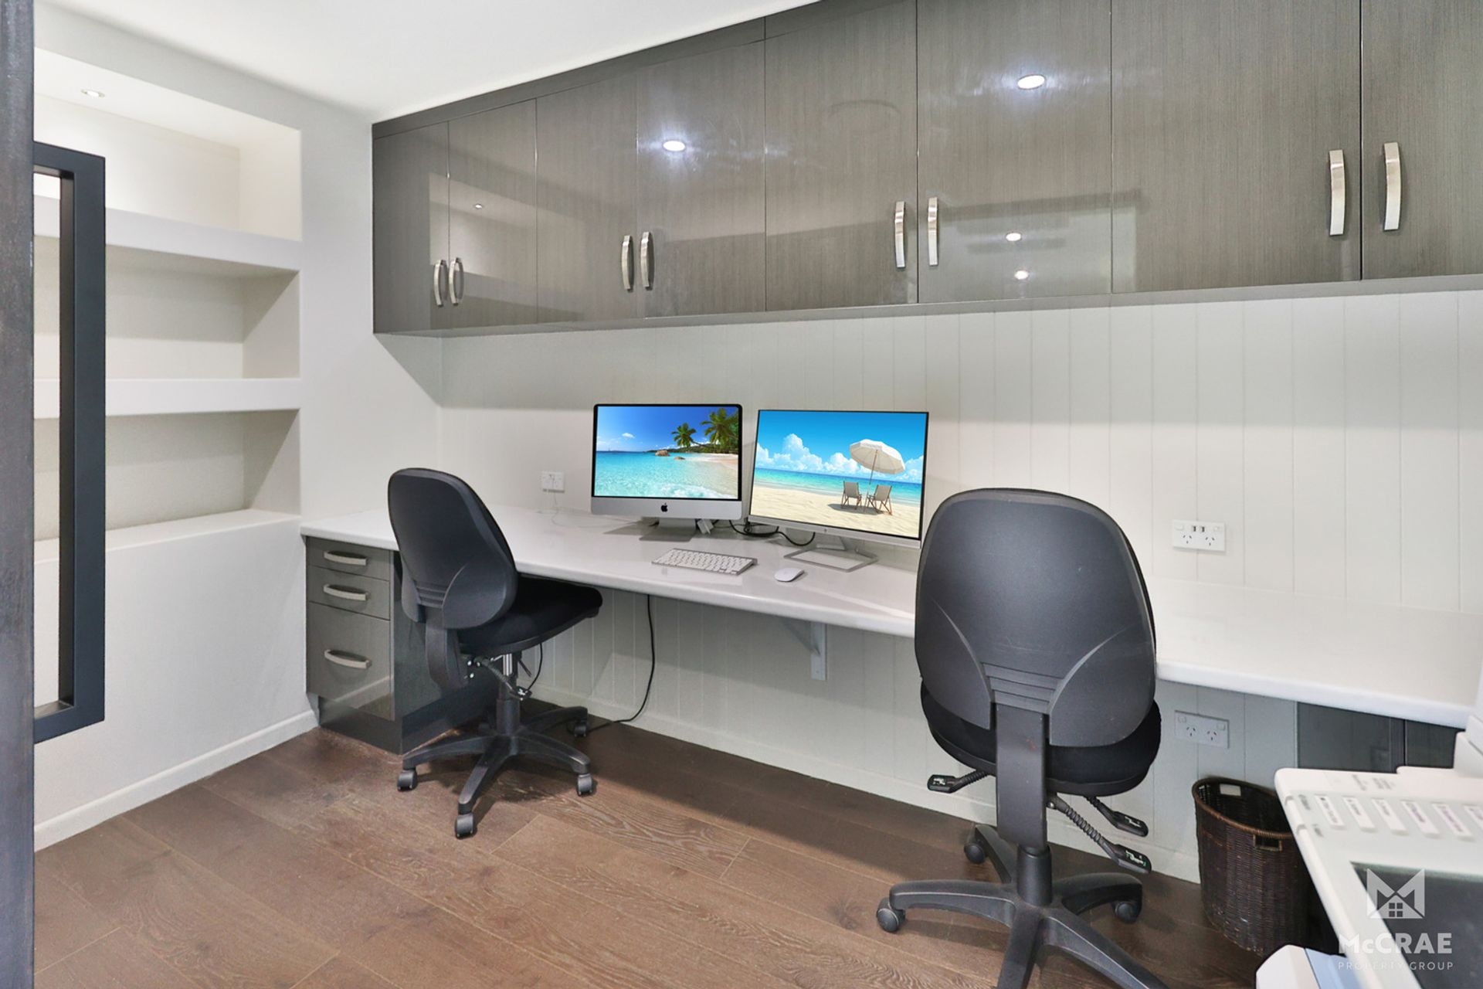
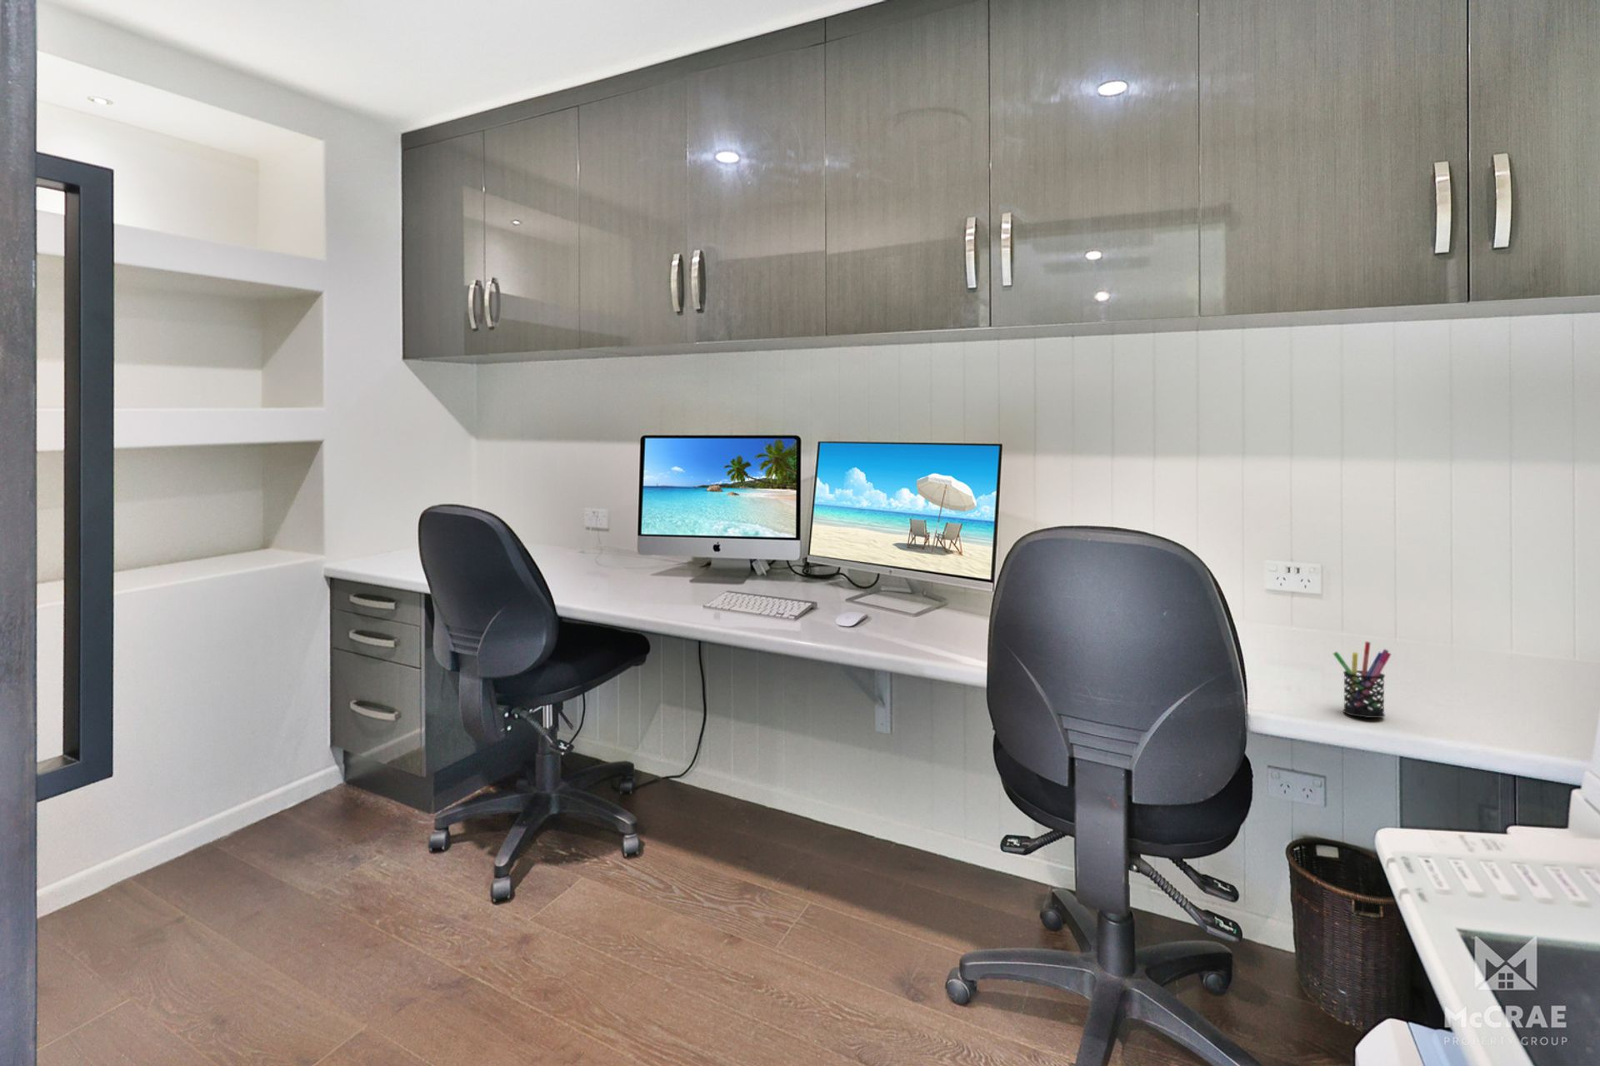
+ pen holder (1360, 677)
